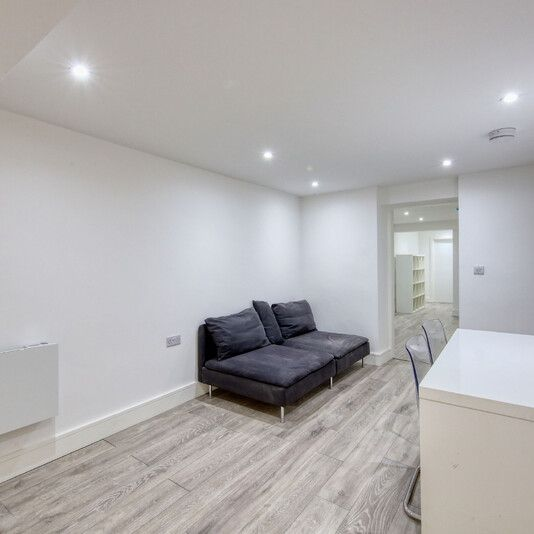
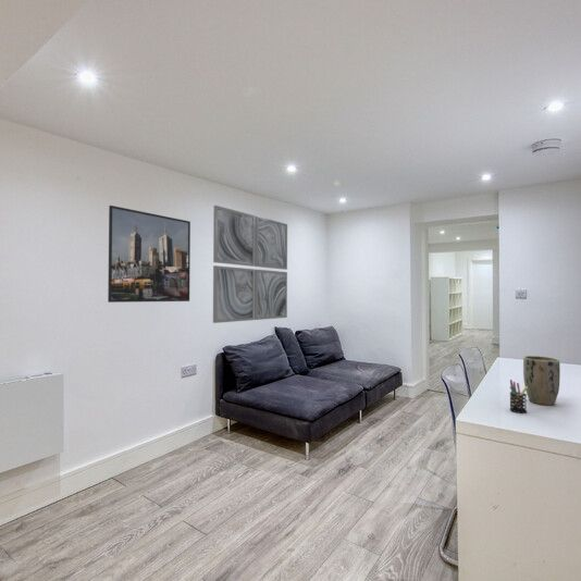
+ wall art (254, 269)
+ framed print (152, 258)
+ pen holder (516, 395)
+ plant pot (541, 380)
